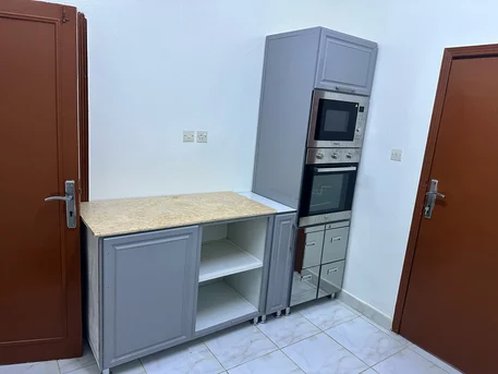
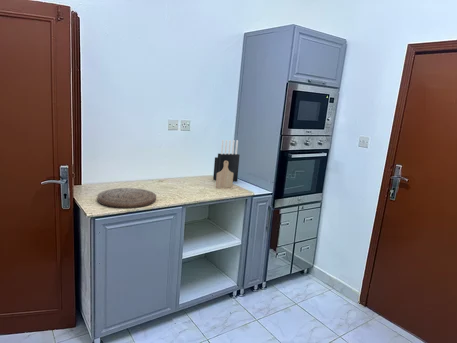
+ cutting board (127, 197)
+ knife block (226, 160)
+ cutting board (224, 174)
